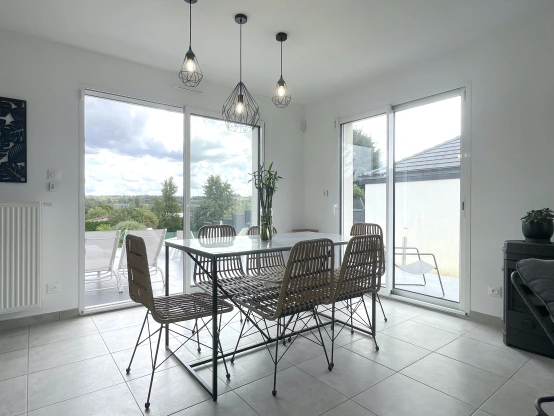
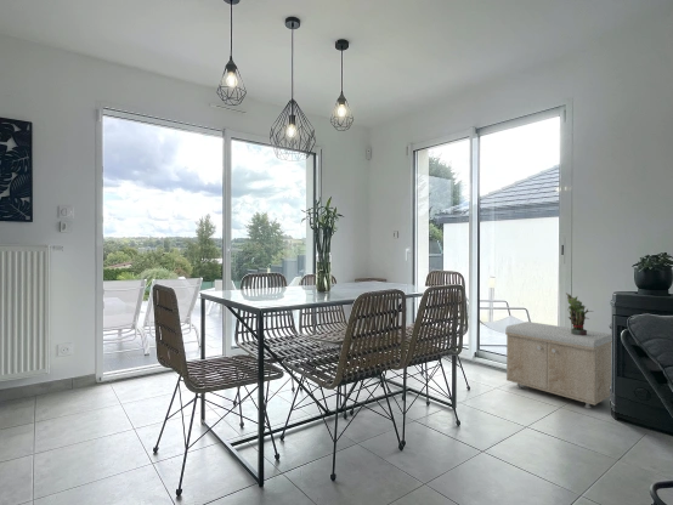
+ potted plant (576, 313)
+ storage bench (556, 362)
